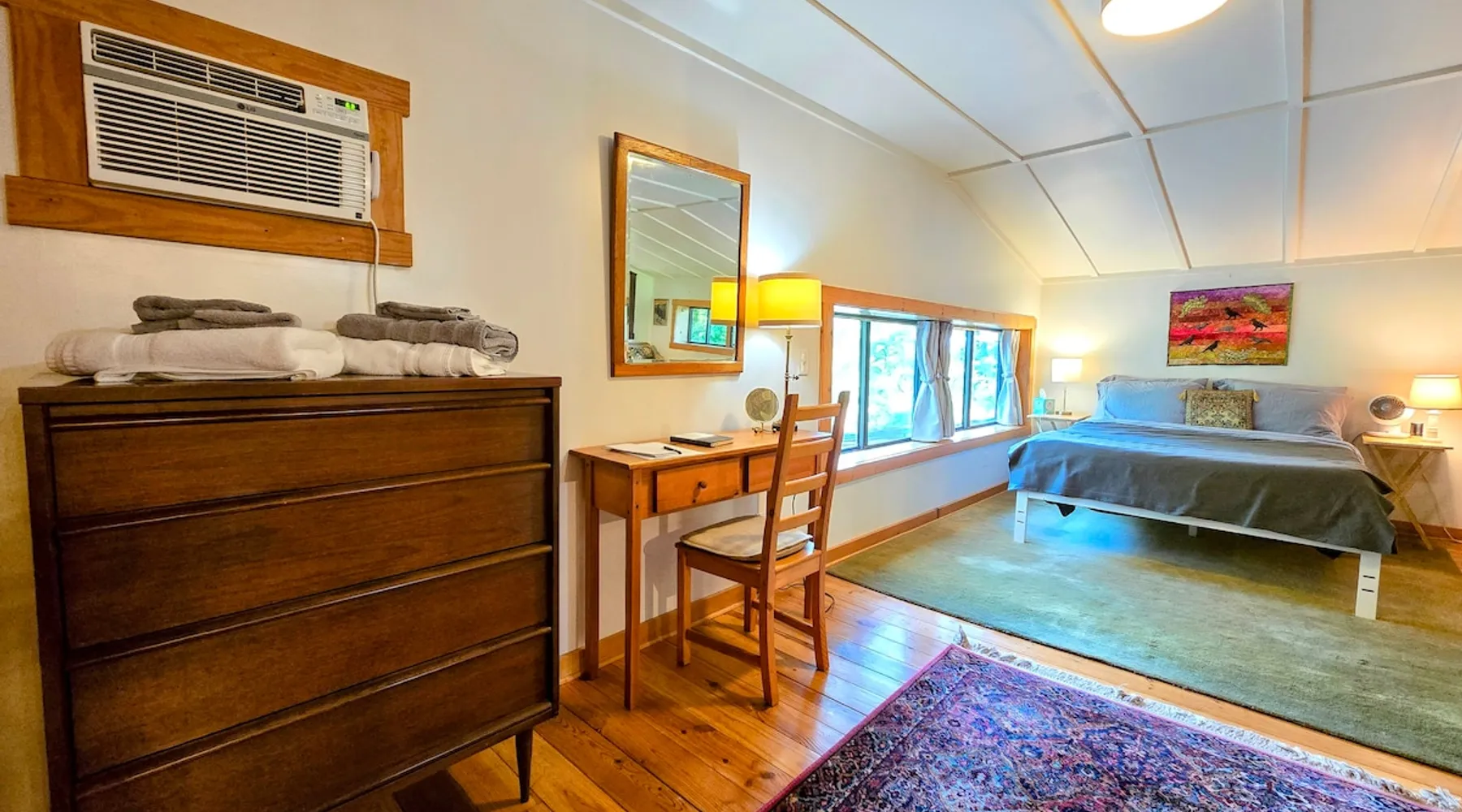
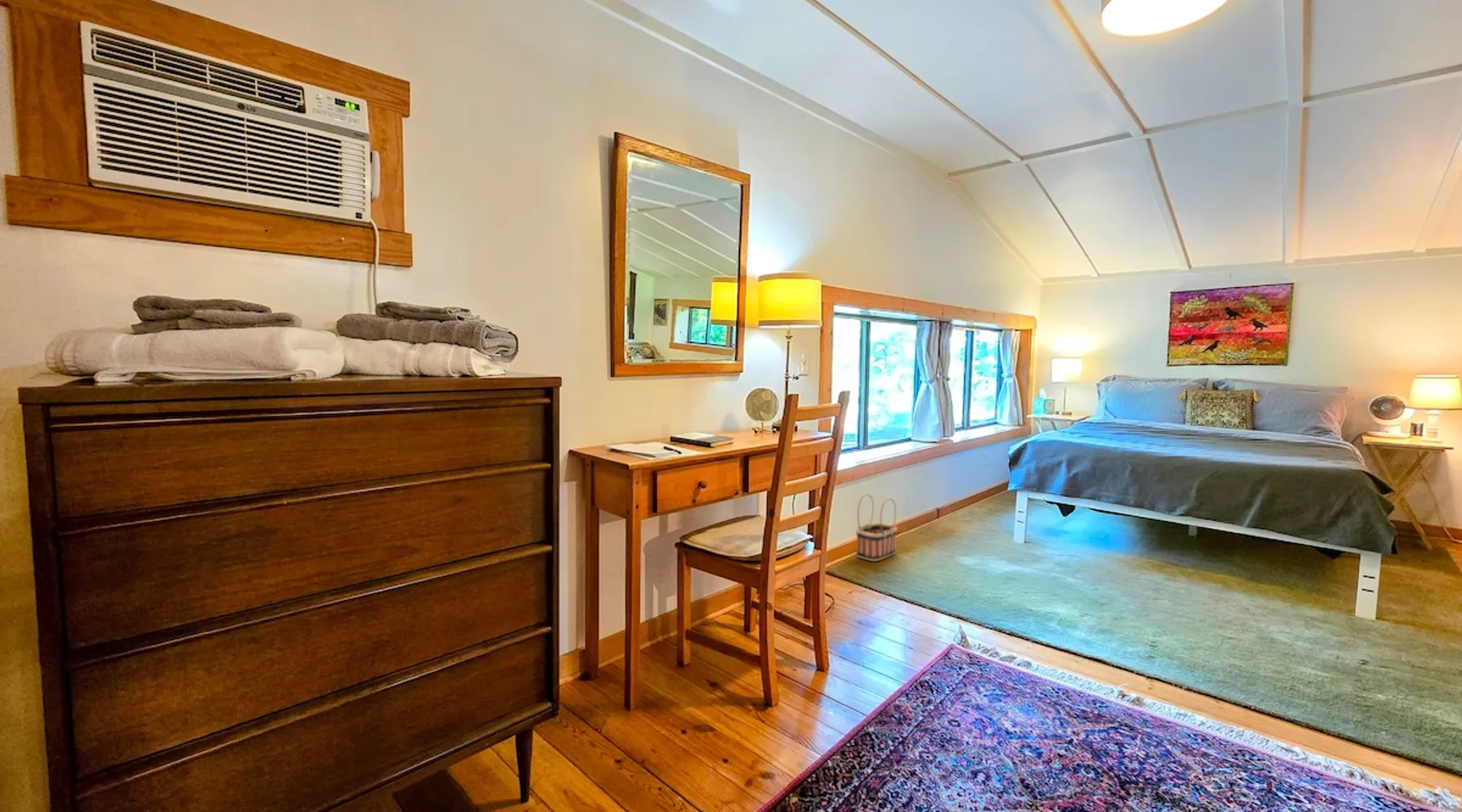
+ basket (876, 525)
